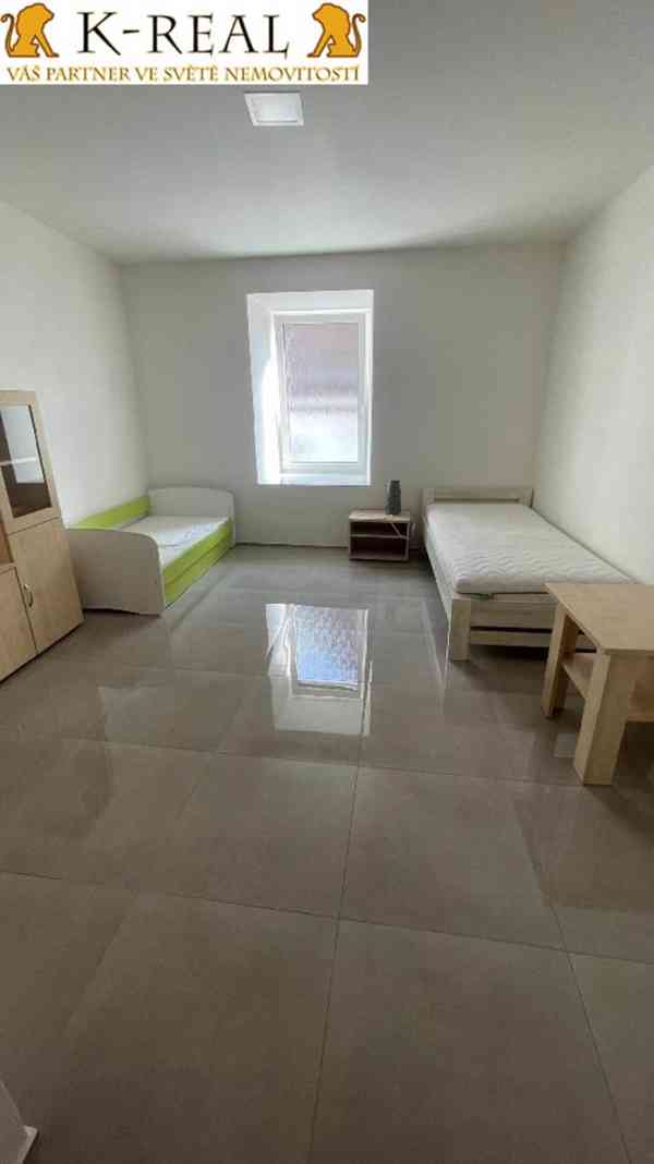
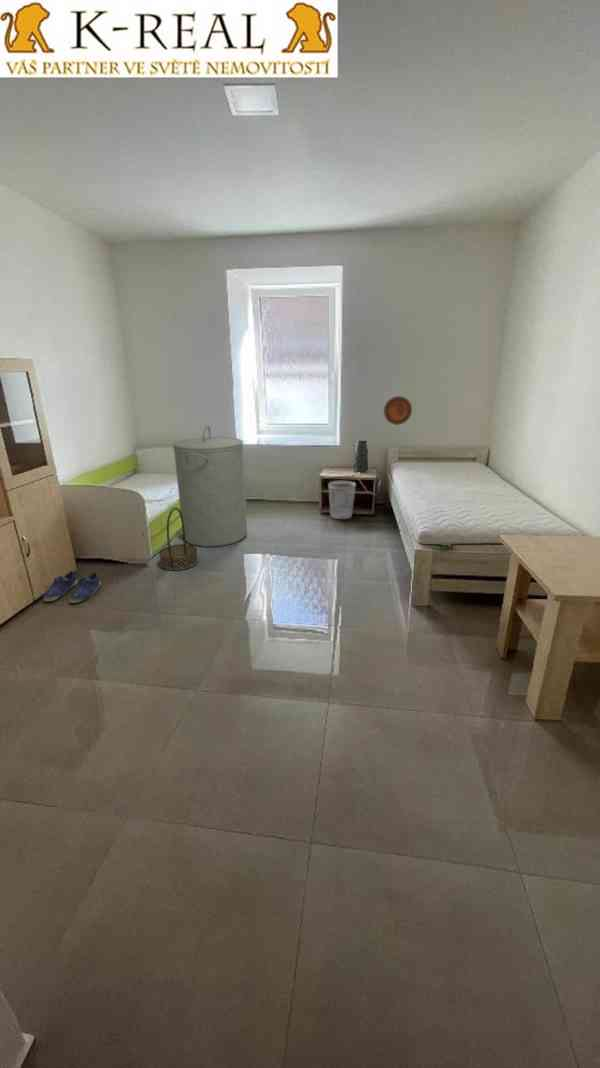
+ decorative plate (397, 410)
+ shoe (72, 585)
+ wastebasket (341, 500)
+ laundry hamper (211, 482)
+ basket (183, 536)
